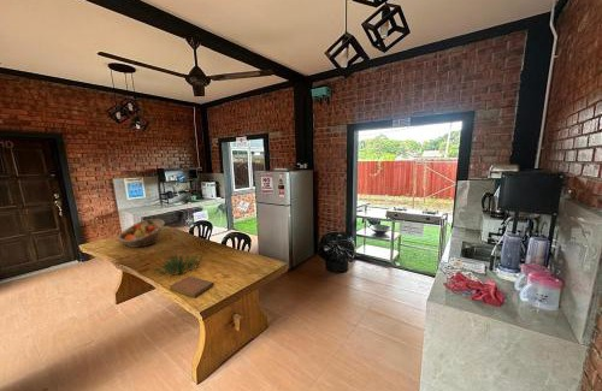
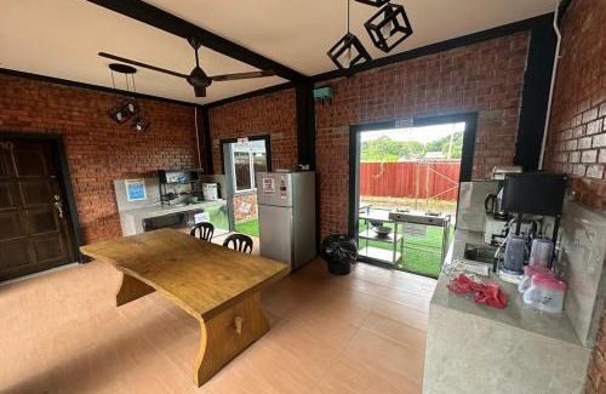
- notebook (191, 285)
- plant (178, 261)
- fruit basket (142, 232)
